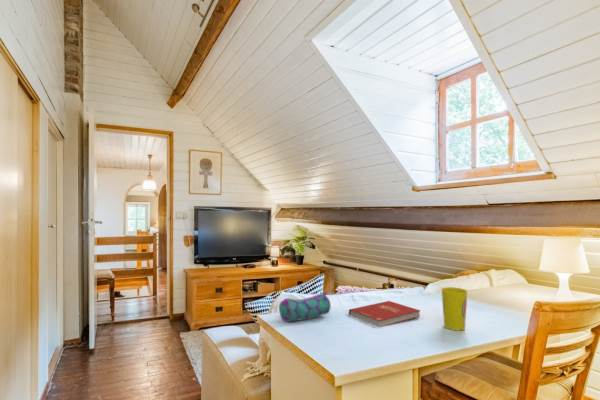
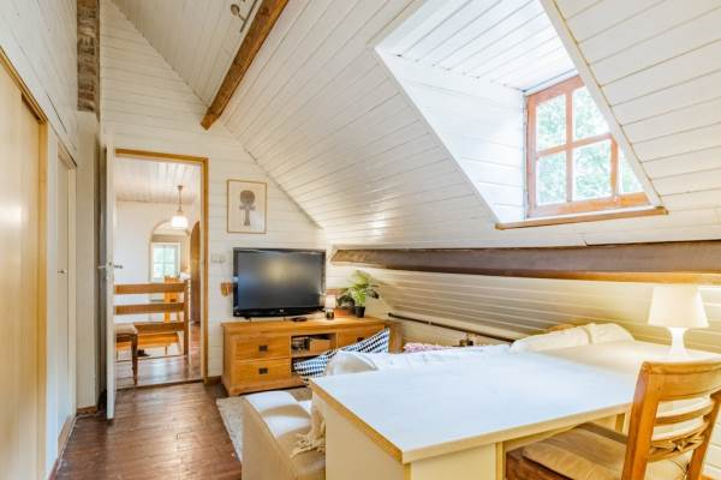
- pencil case (305, 306)
- cup (454, 308)
- book (384, 312)
